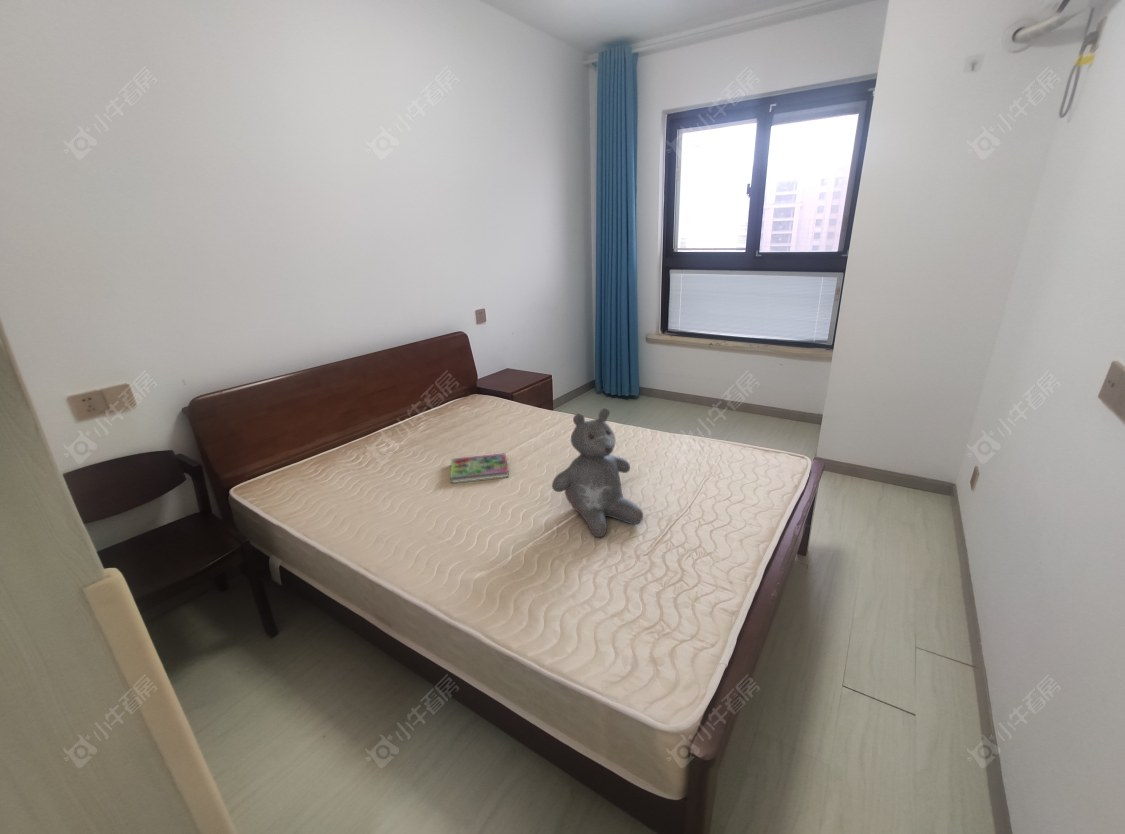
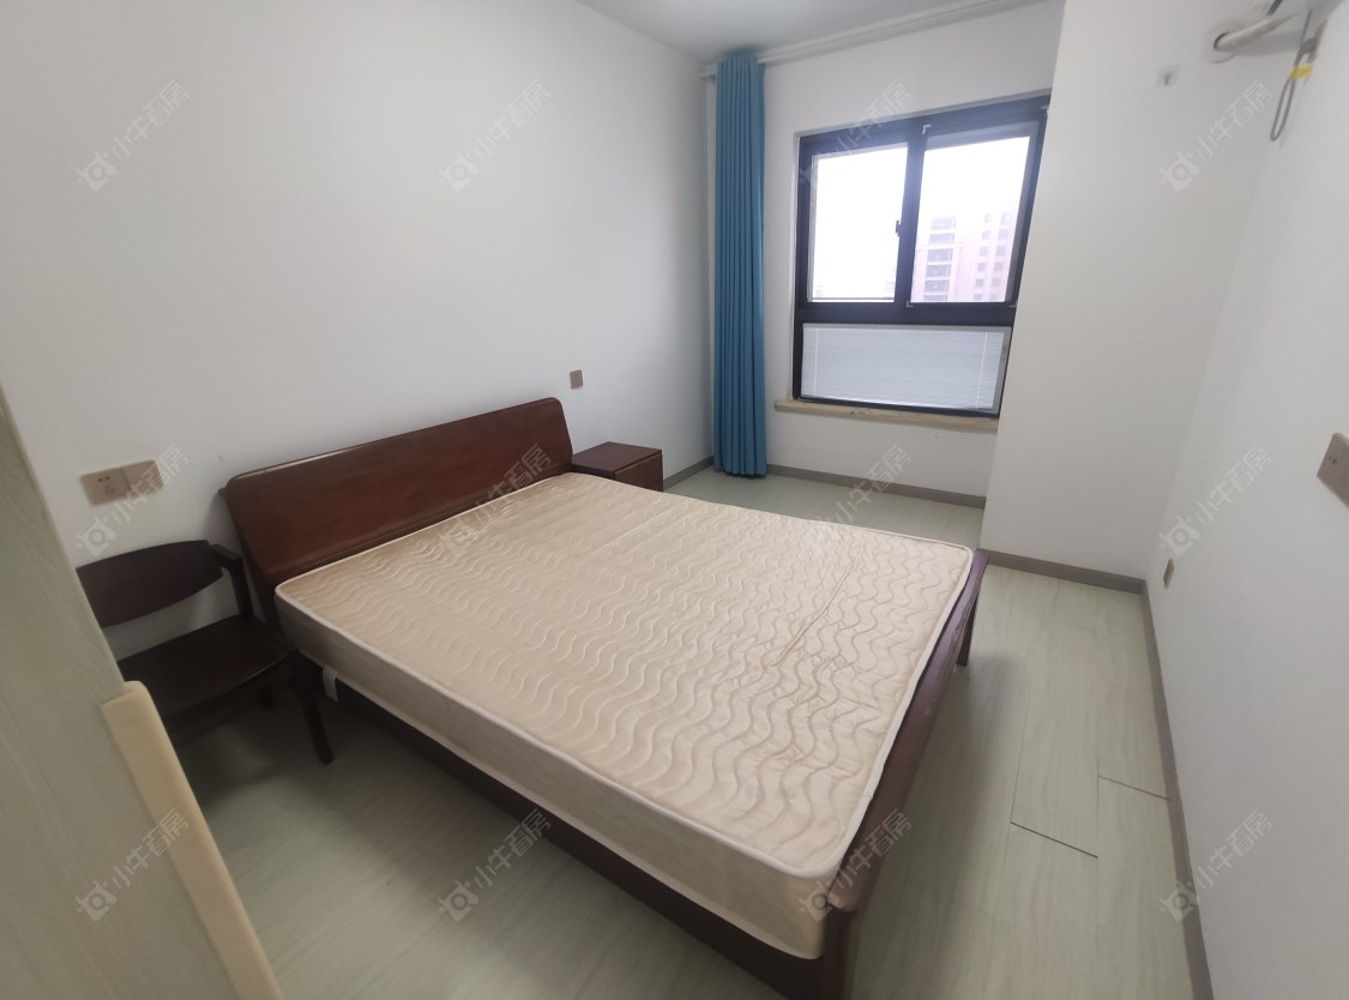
- book (479, 467)
- teddy bear (601, 468)
